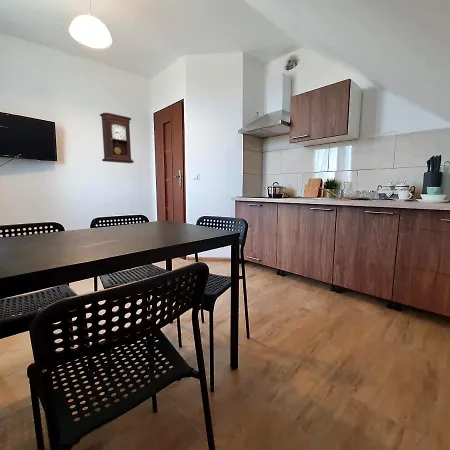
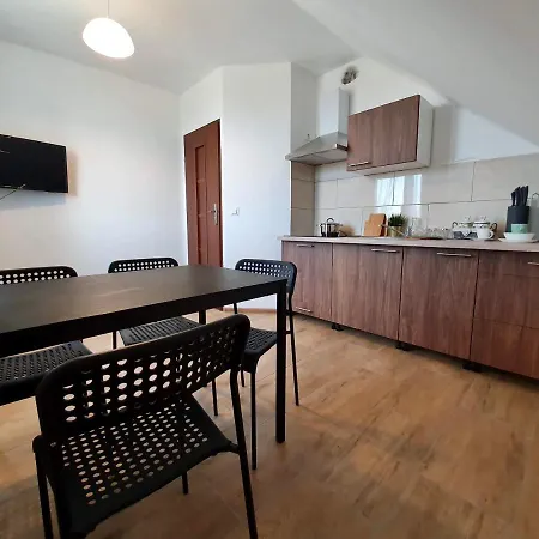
- pendulum clock (118, 139)
